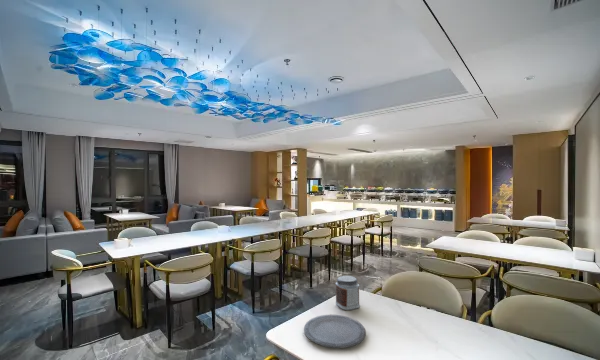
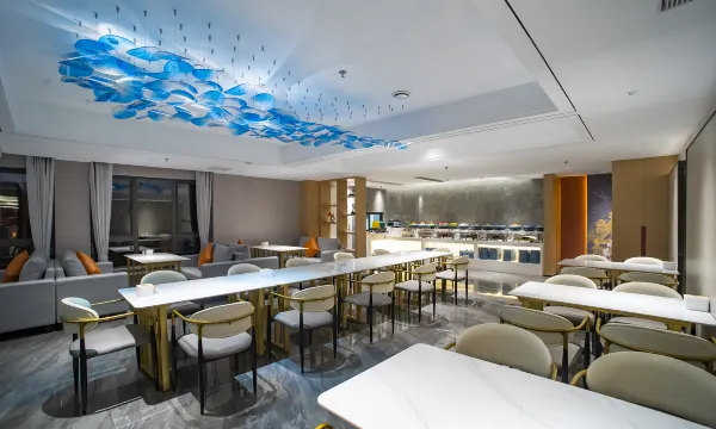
- plate (334, 330)
- jar (347, 291)
